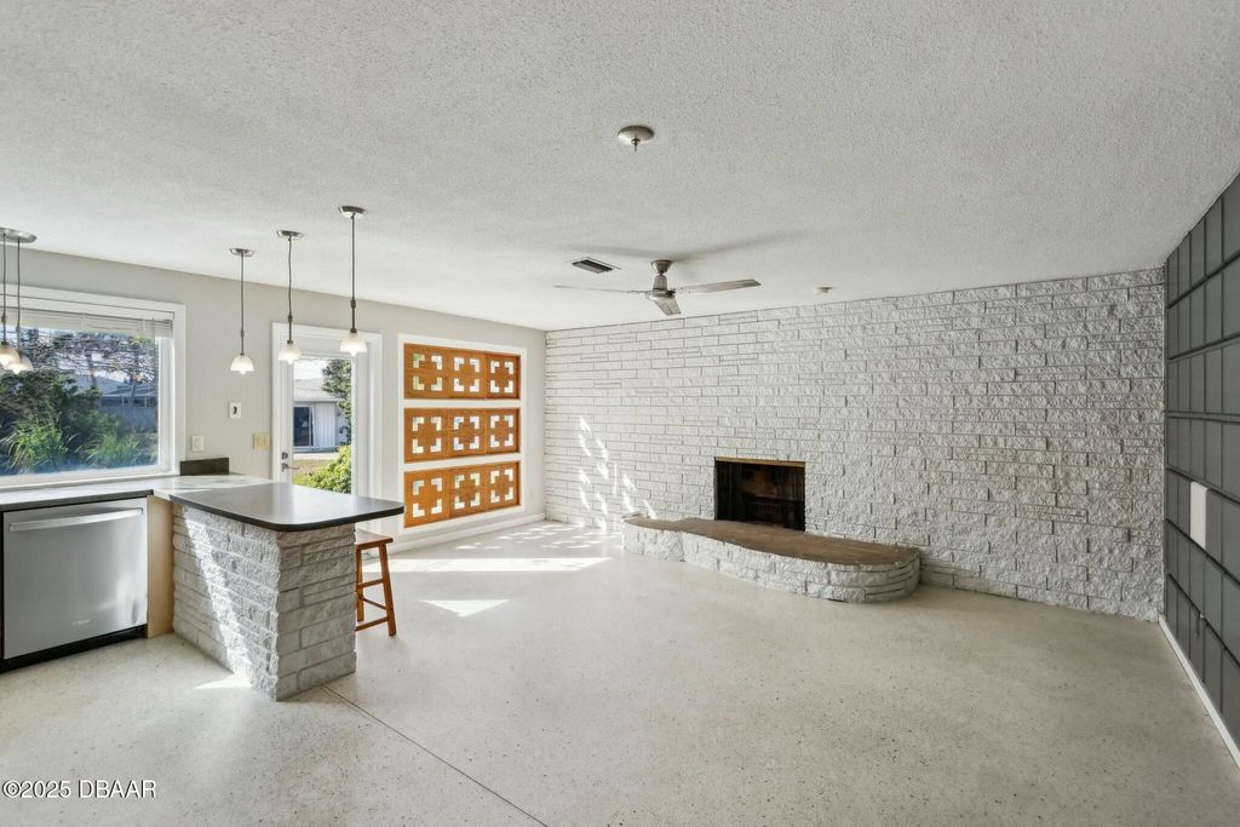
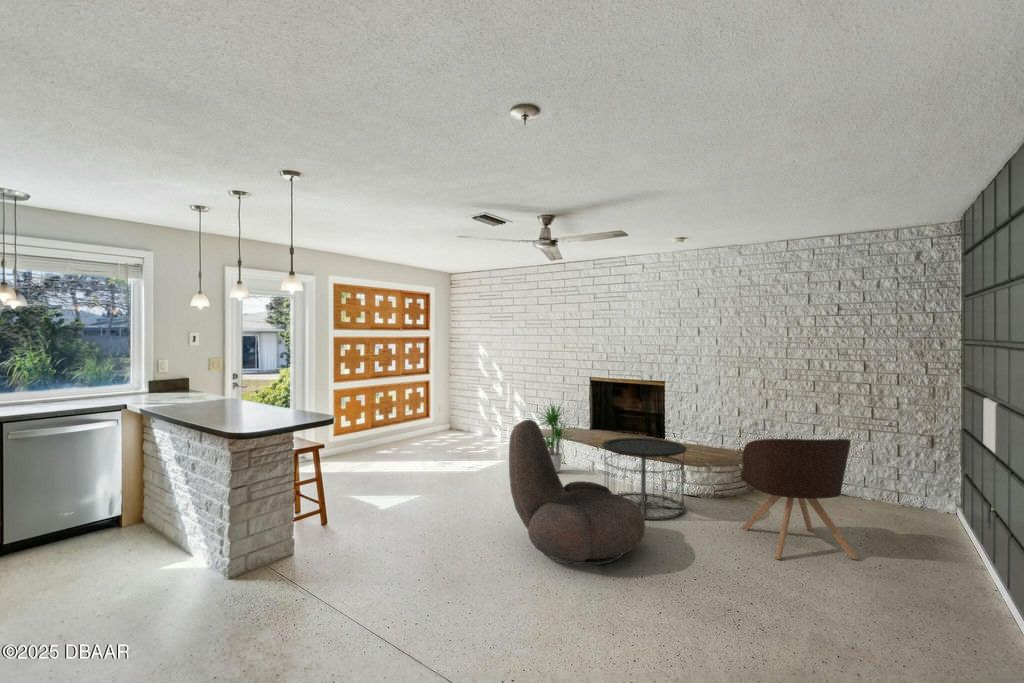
+ armchair (575, 484)
+ side table (643, 475)
+ potted plant (555, 437)
+ armchair (794, 487)
